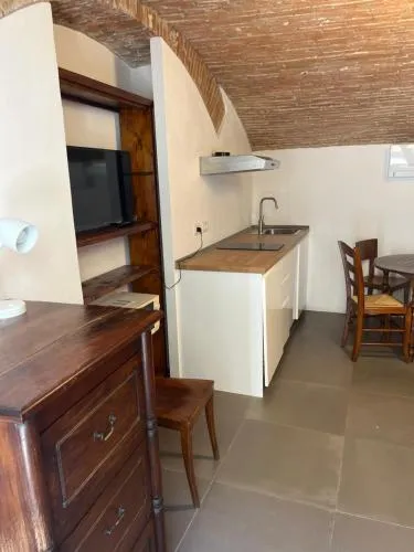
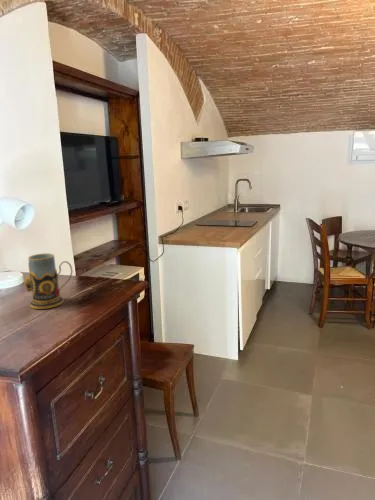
+ mug (48, 279)
